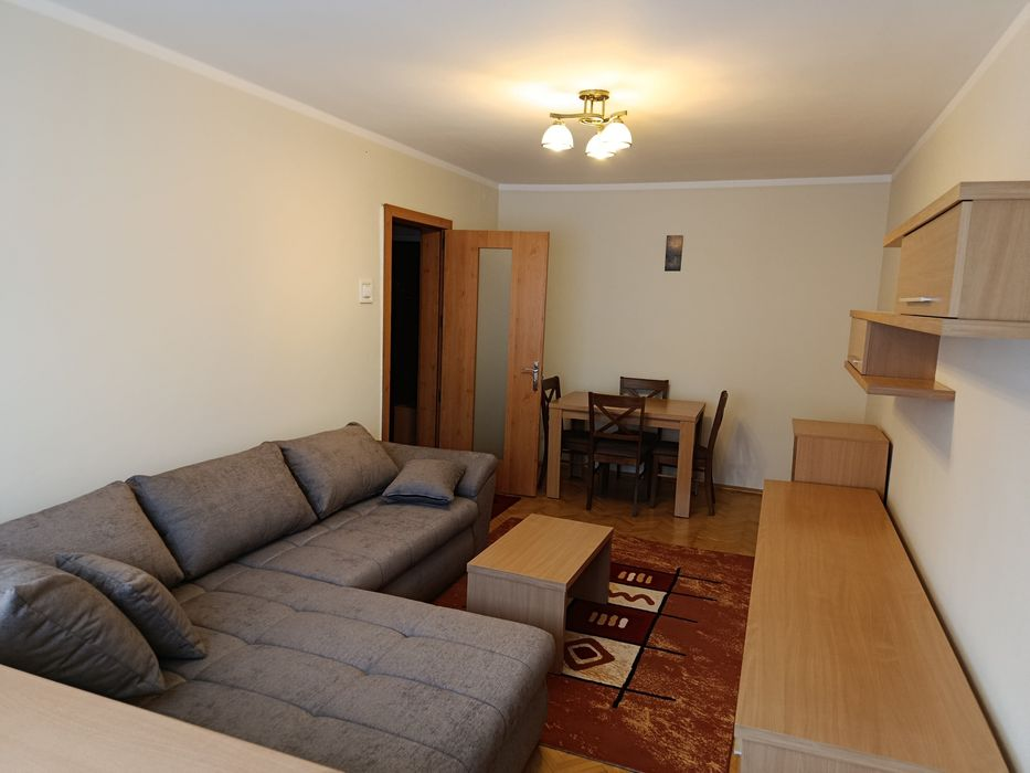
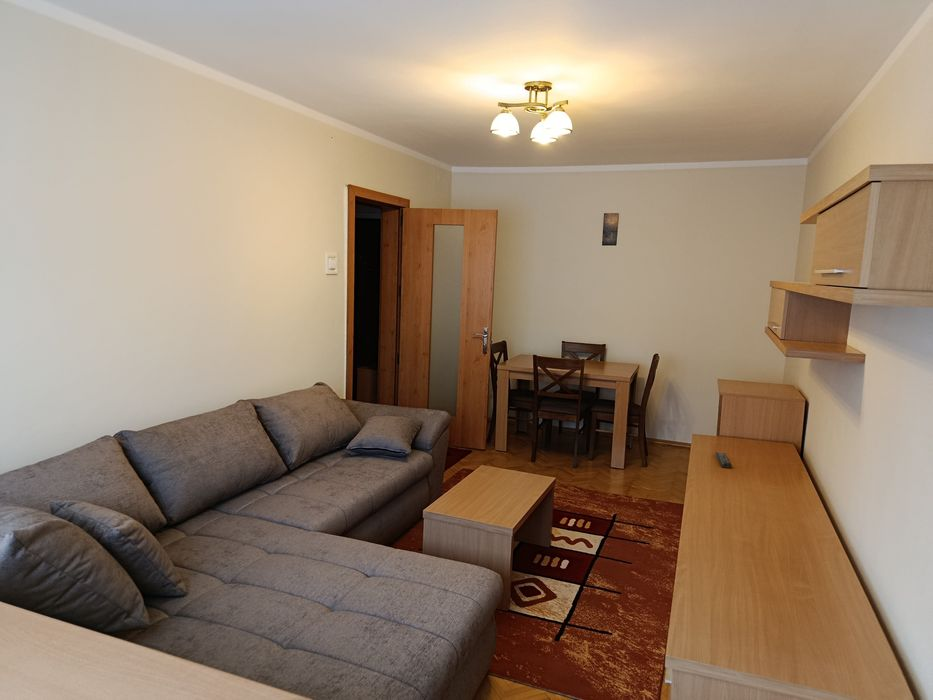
+ remote control (722, 459)
